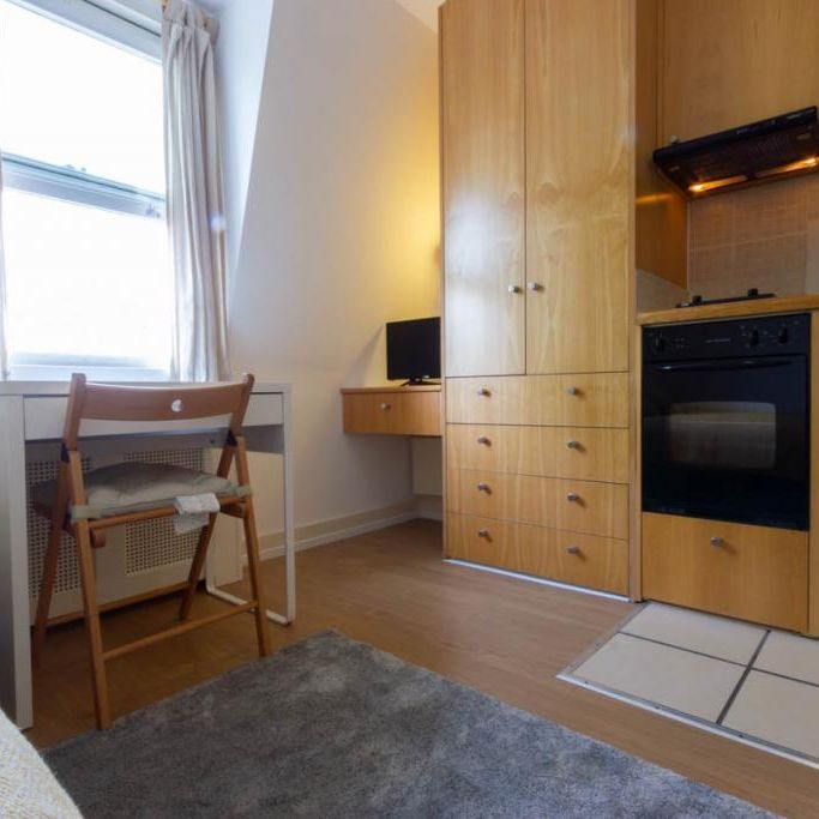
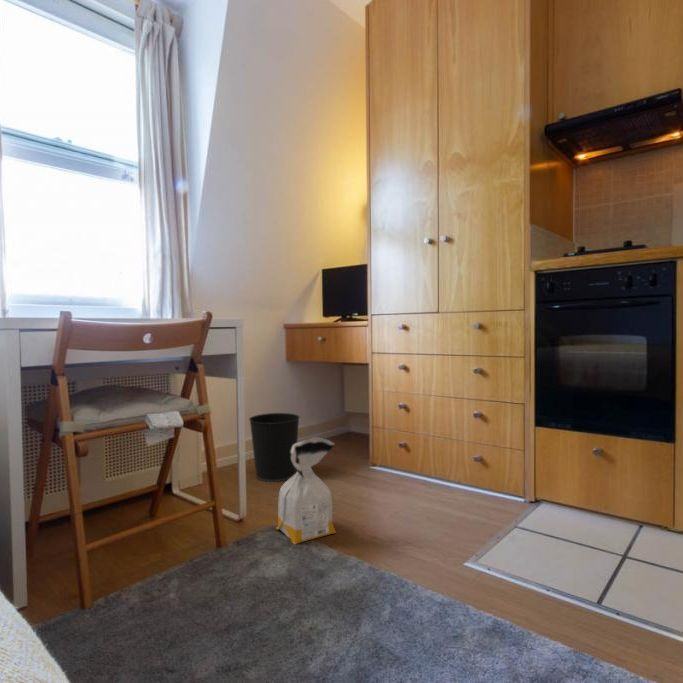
+ bag (306, 484)
+ wastebasket (275, 446)
